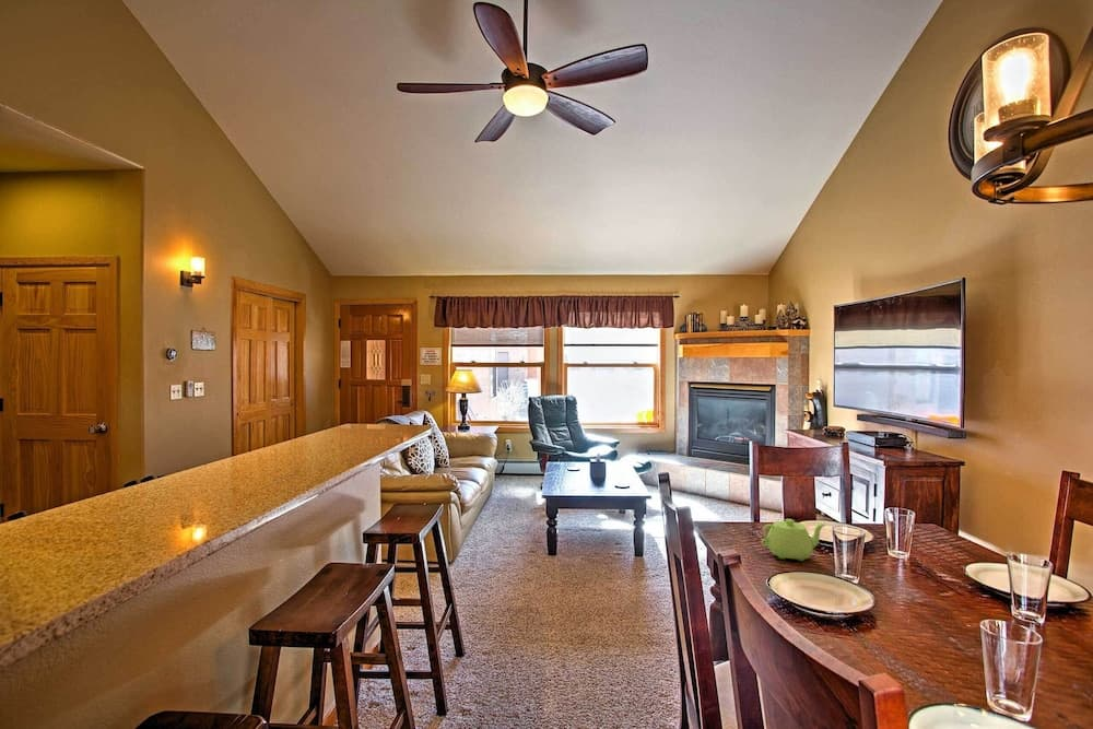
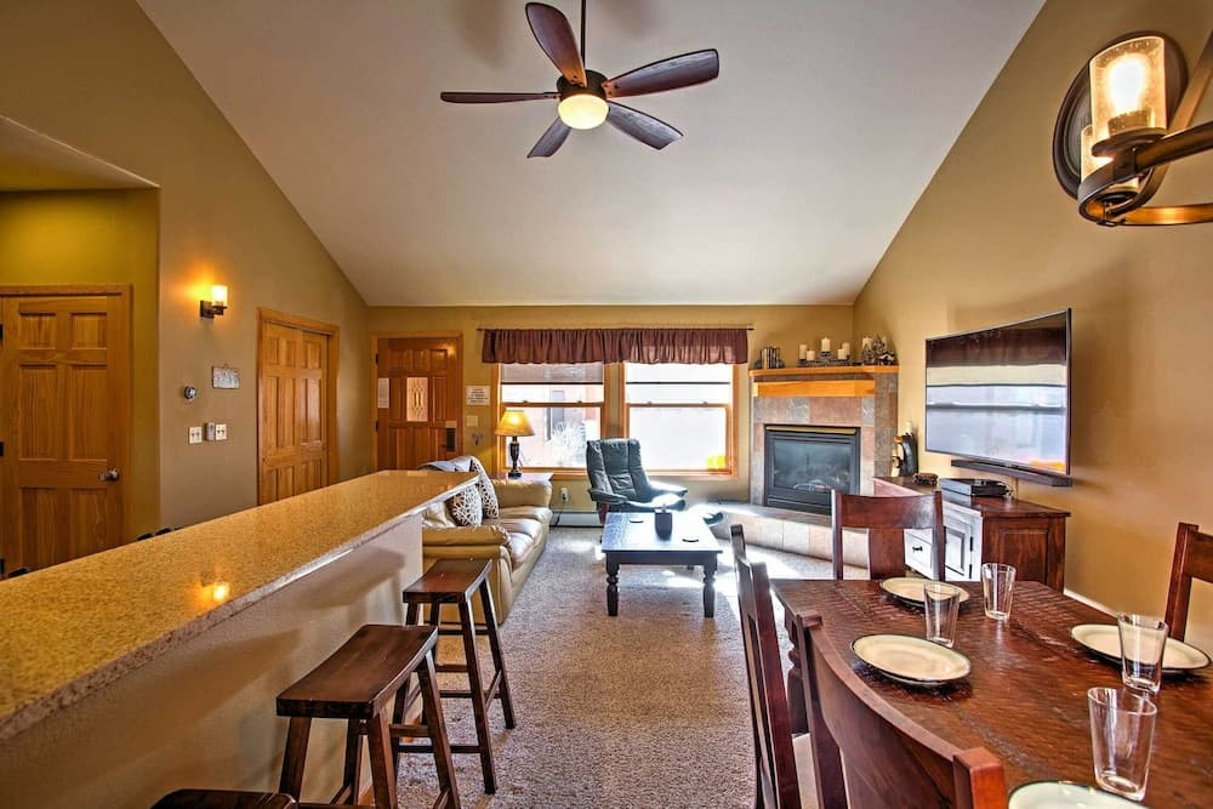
- teapot (792, 538)
